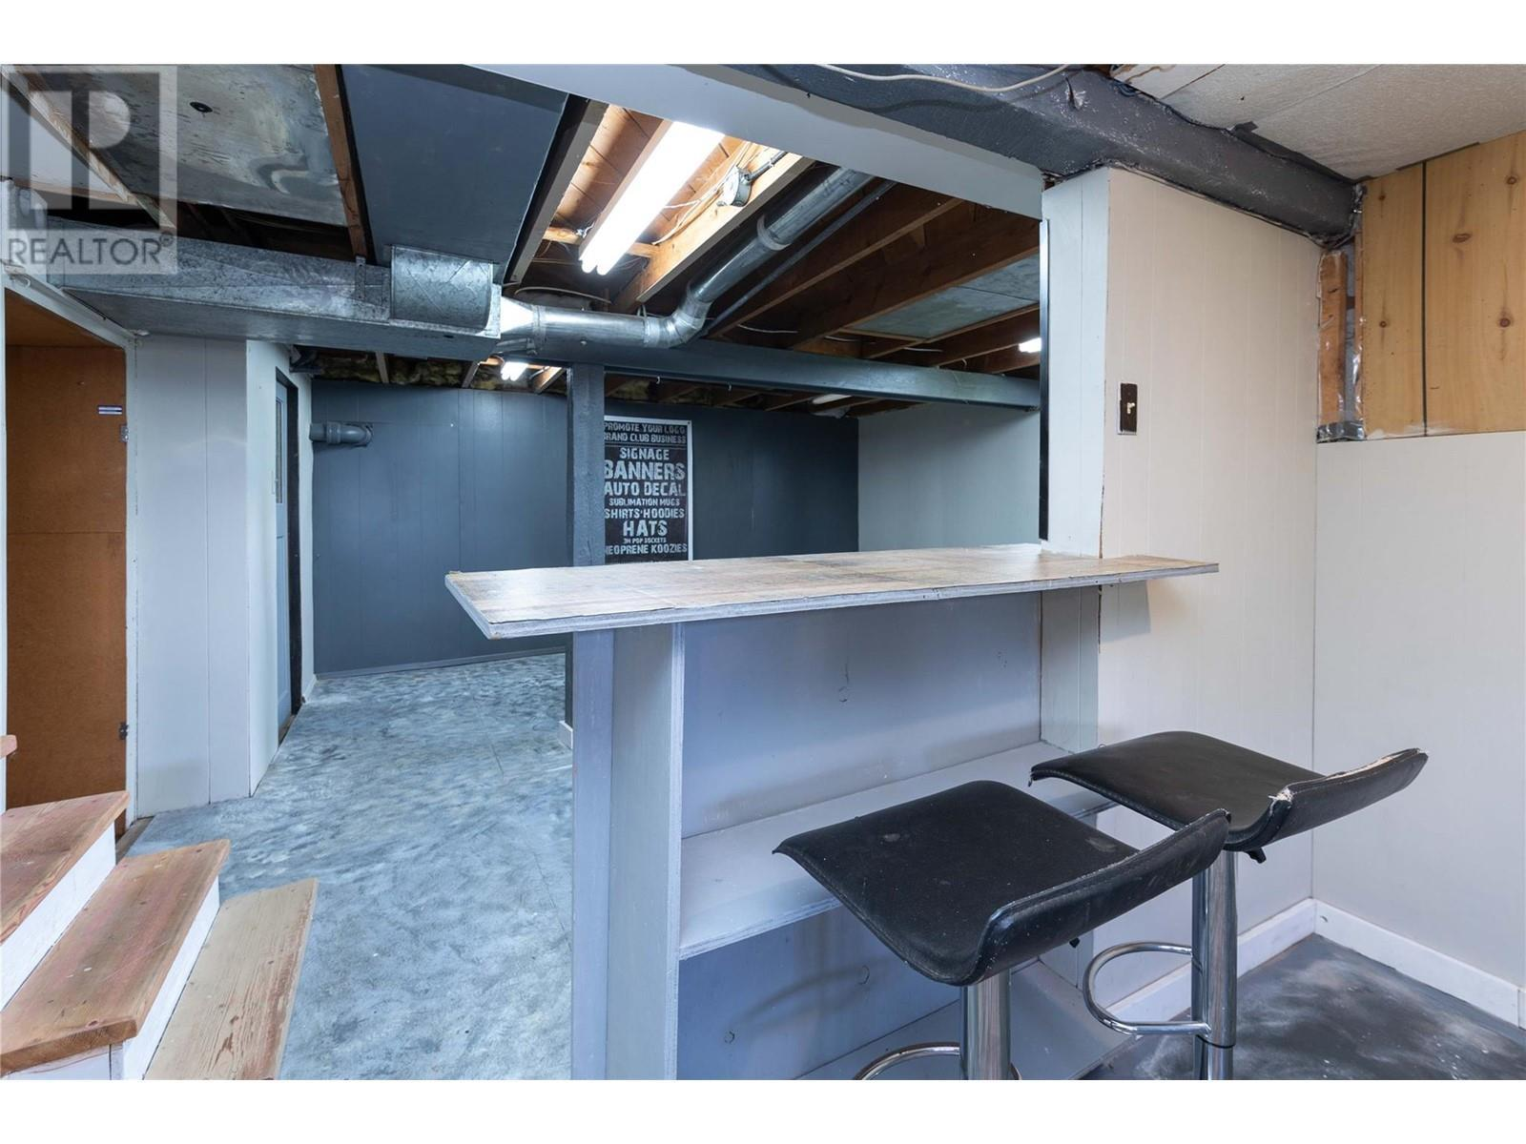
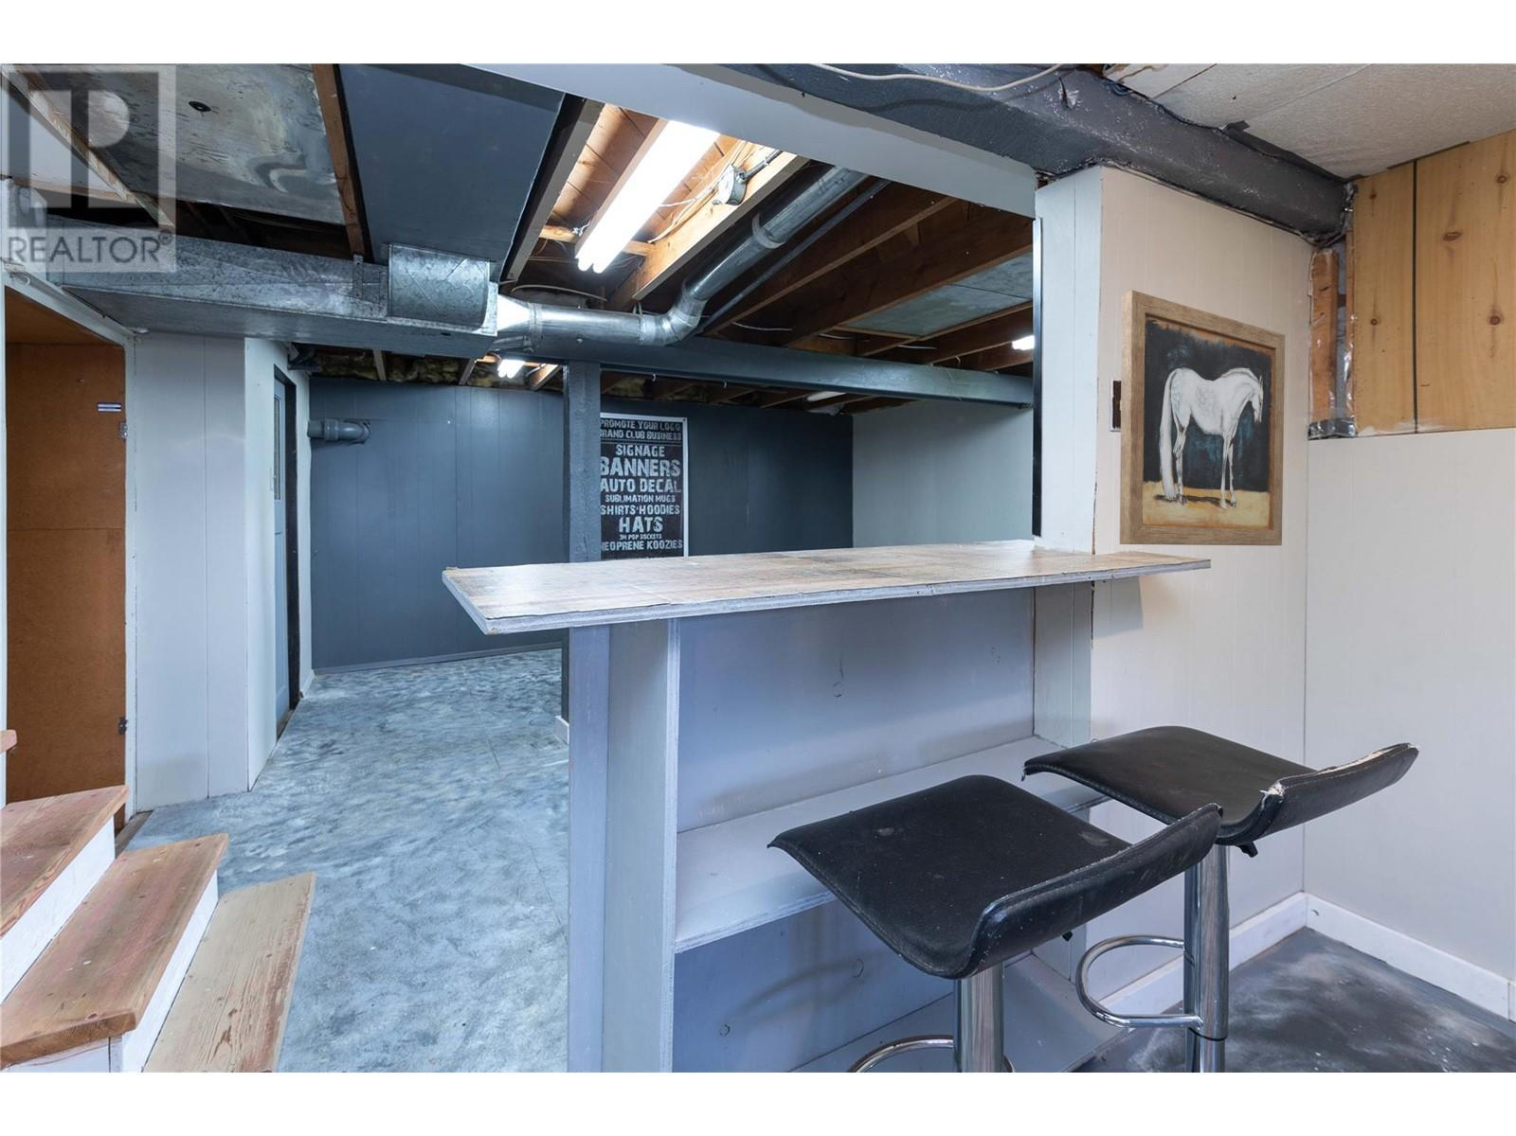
+ wall art (1209, 431)
